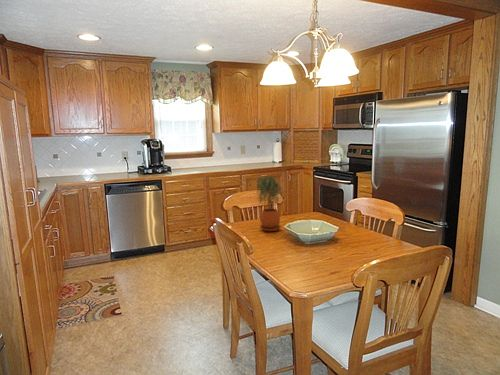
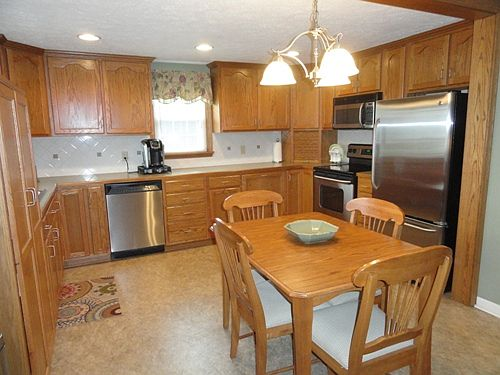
- potted plant (269, 203)
